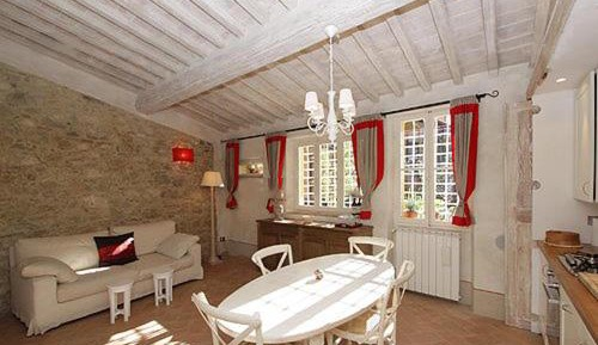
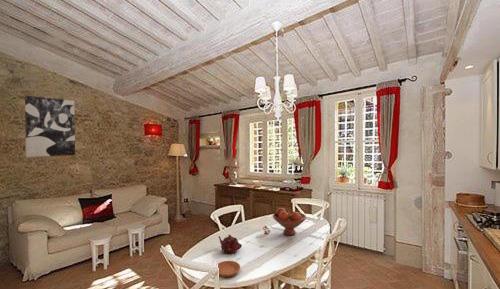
+ saucer (227, 269)
+ wall art (51, 127)
+ teapot (229, 242)
+ fruit bowl (289, 221)
